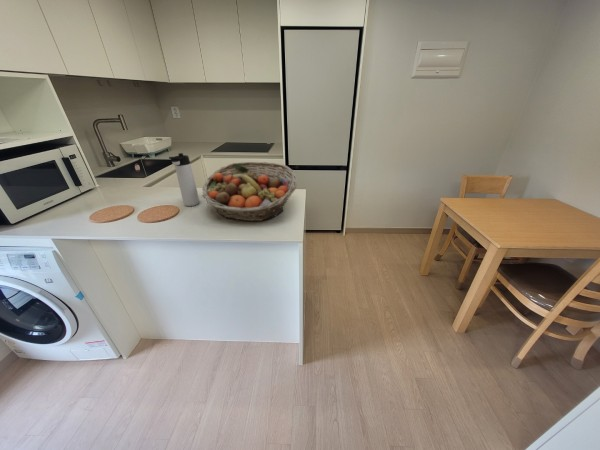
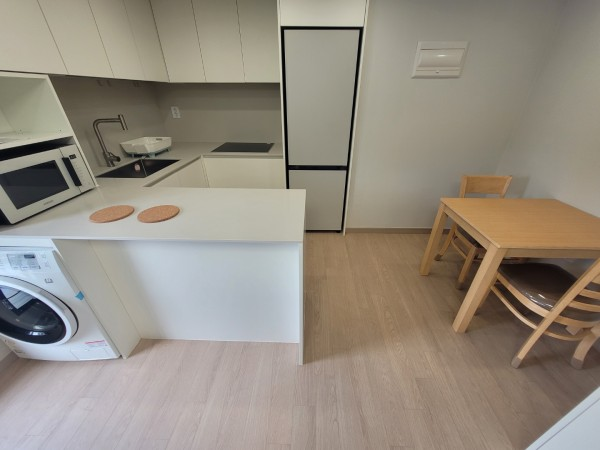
- fruit basket (250, 189)
- thermos bottle (184, 181)
